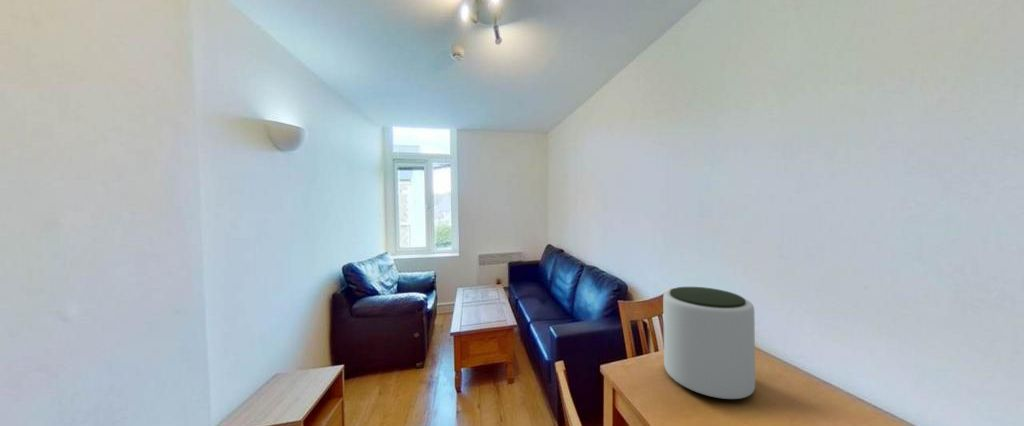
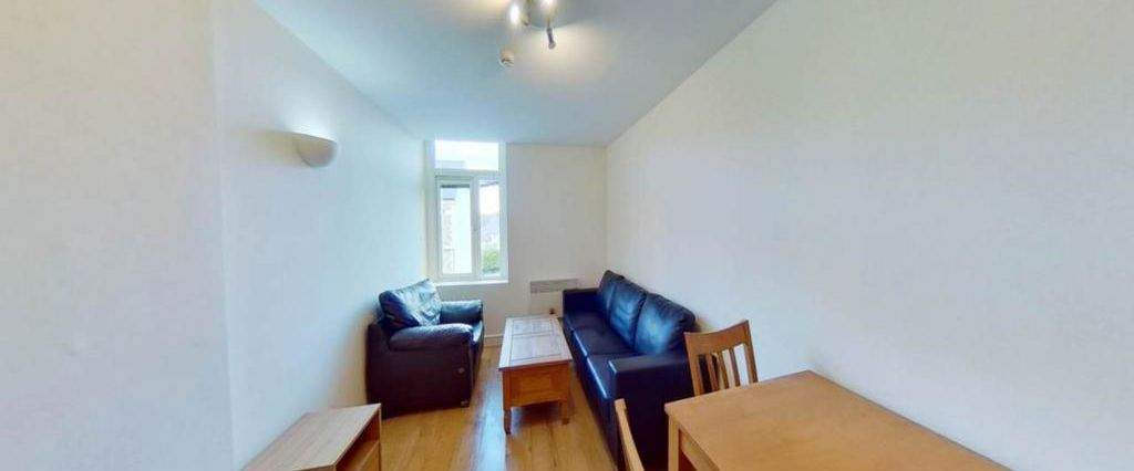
- plant pot (705, 336)
